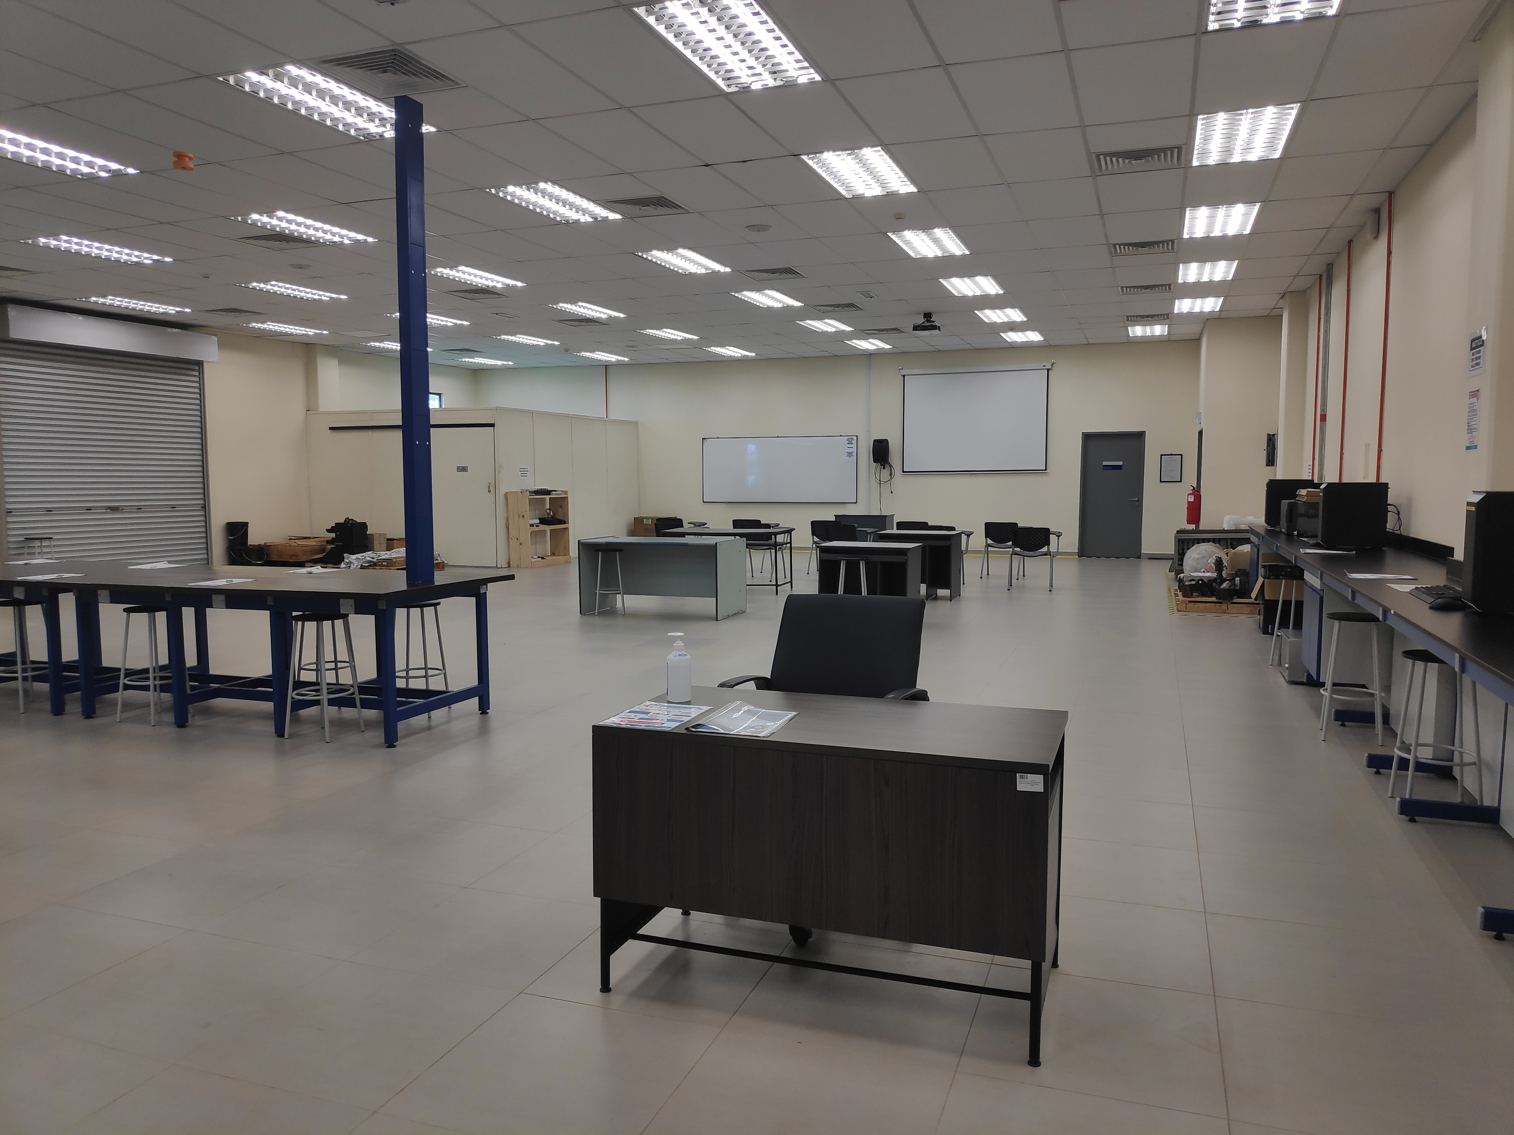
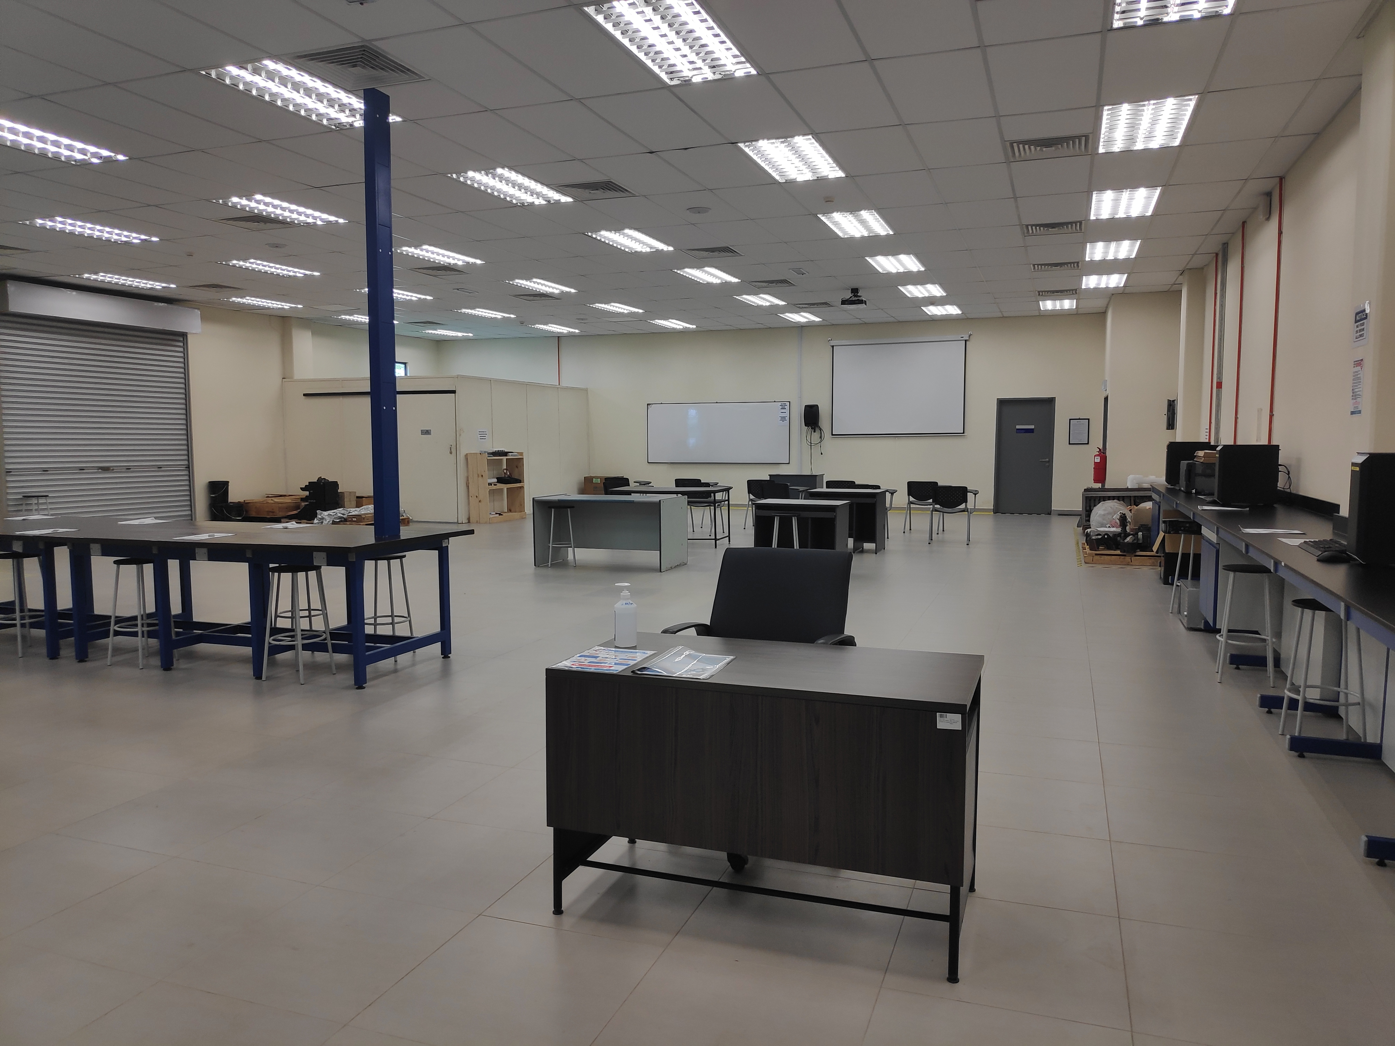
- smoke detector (184, 161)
